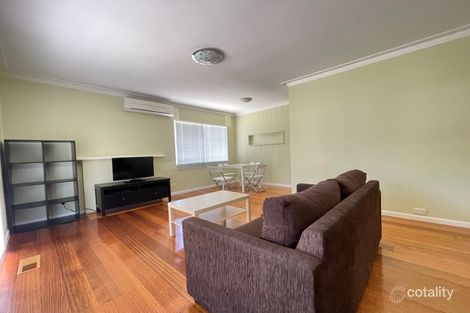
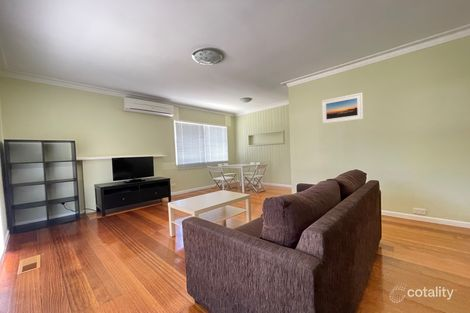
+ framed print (341, 109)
